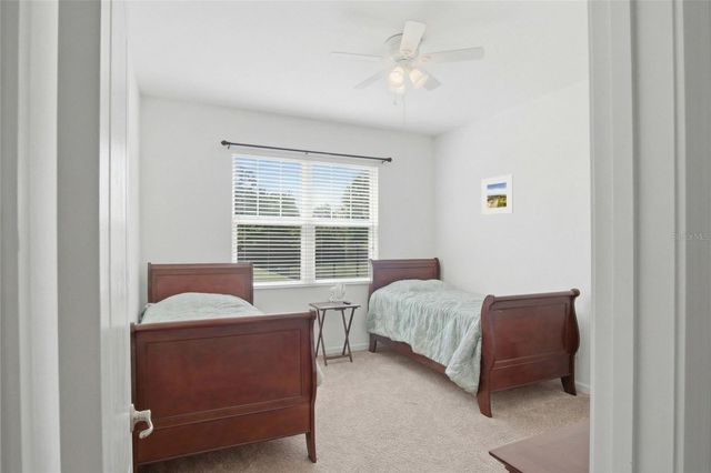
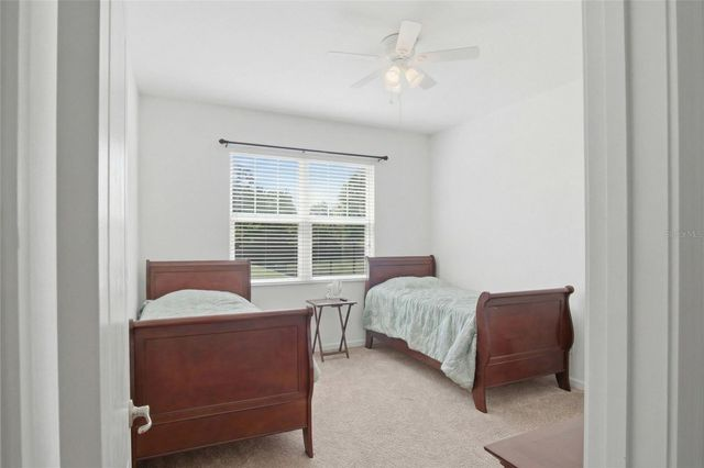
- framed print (497, 195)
